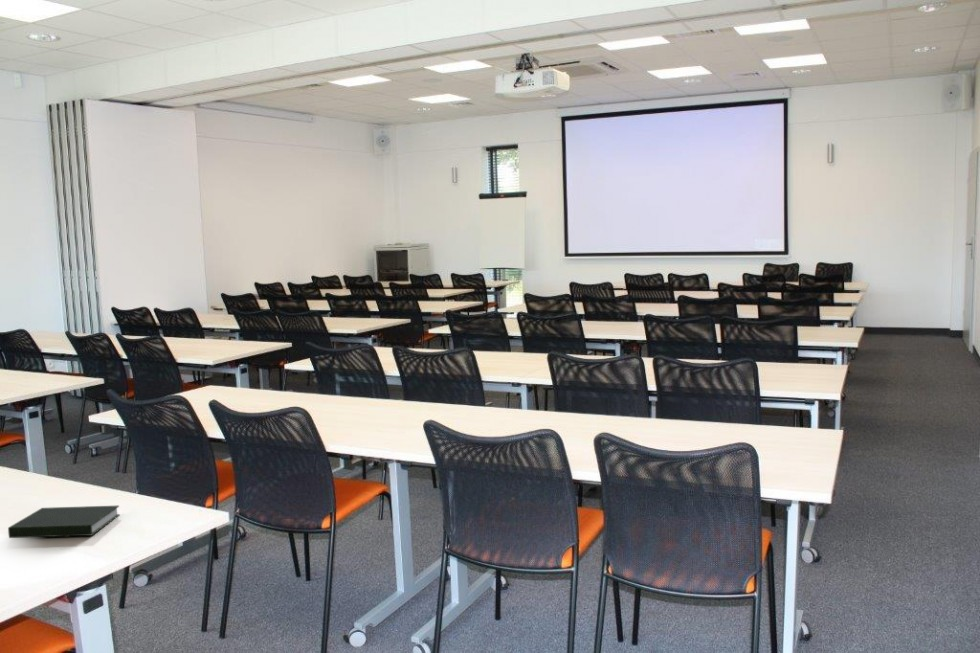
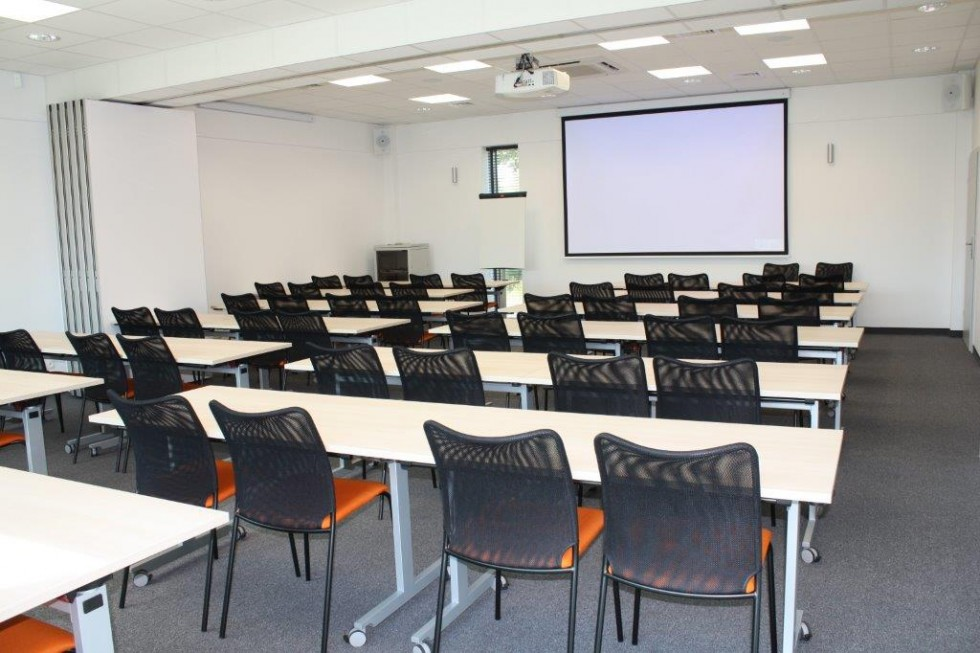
- book (65, 521)
